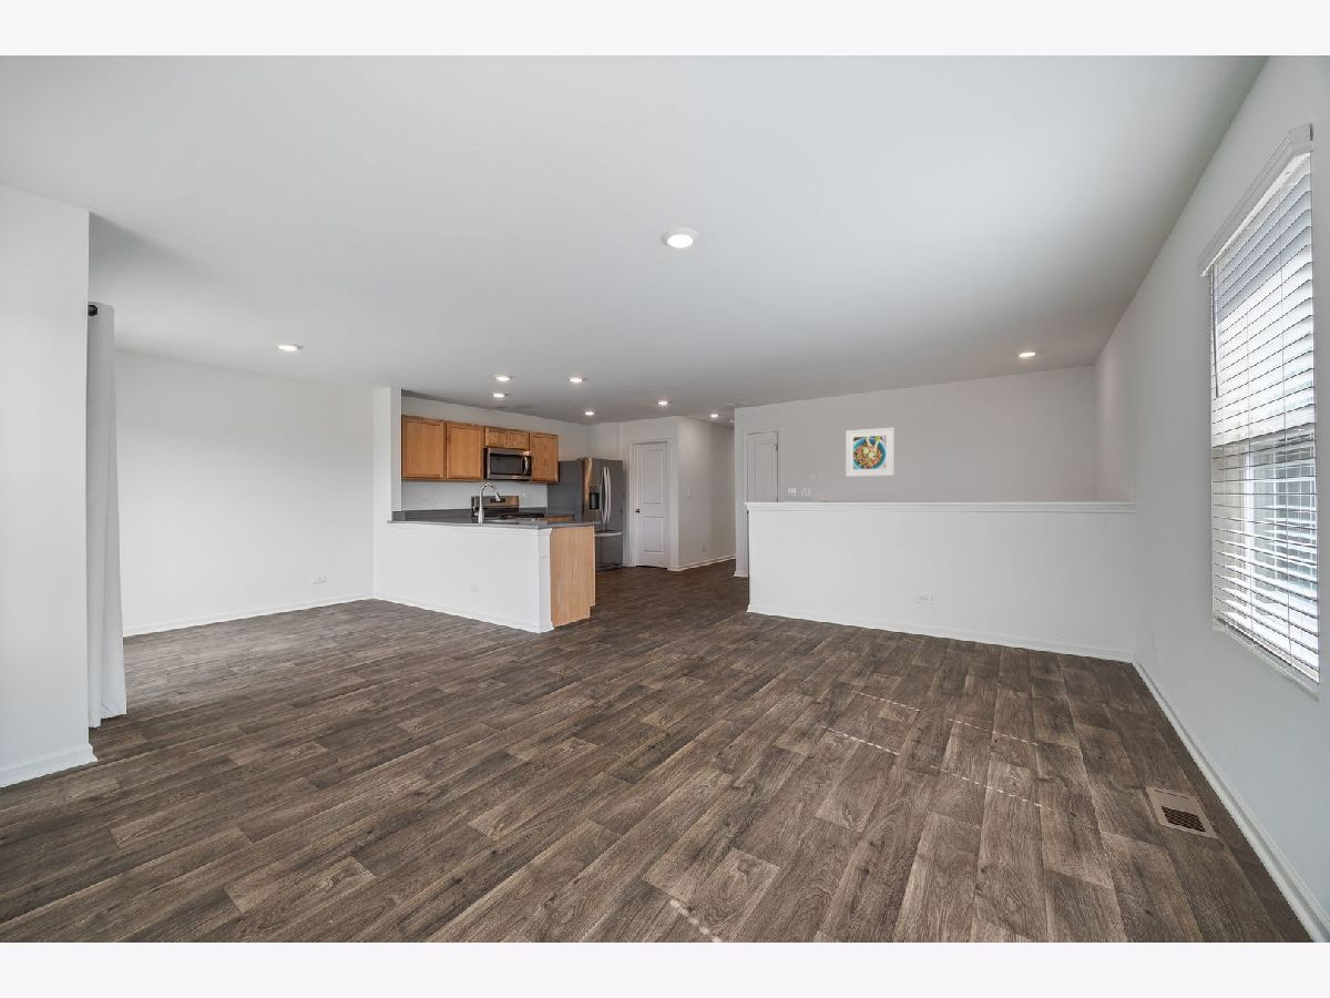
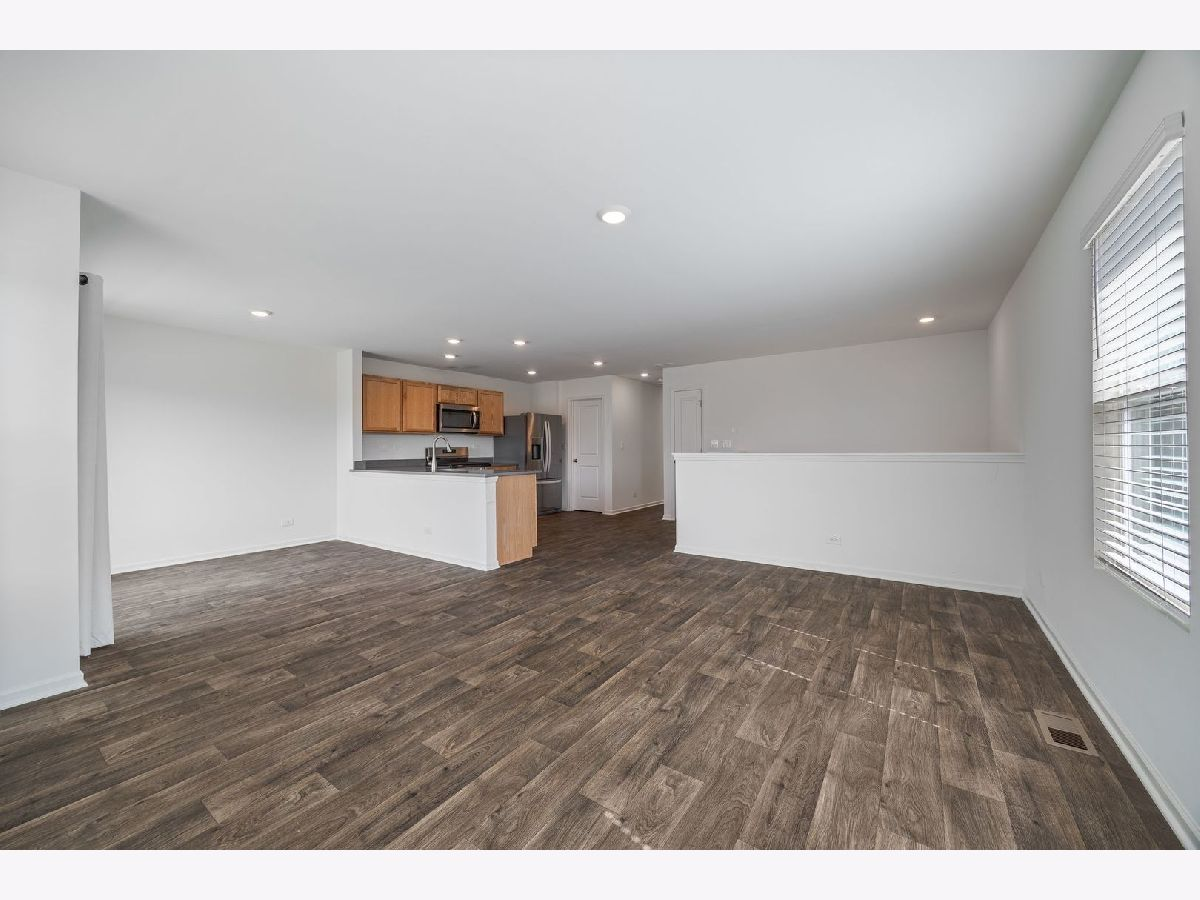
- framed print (869, 452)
